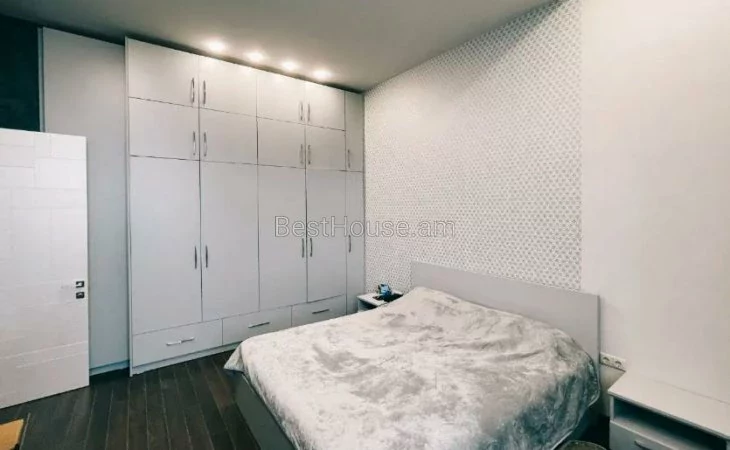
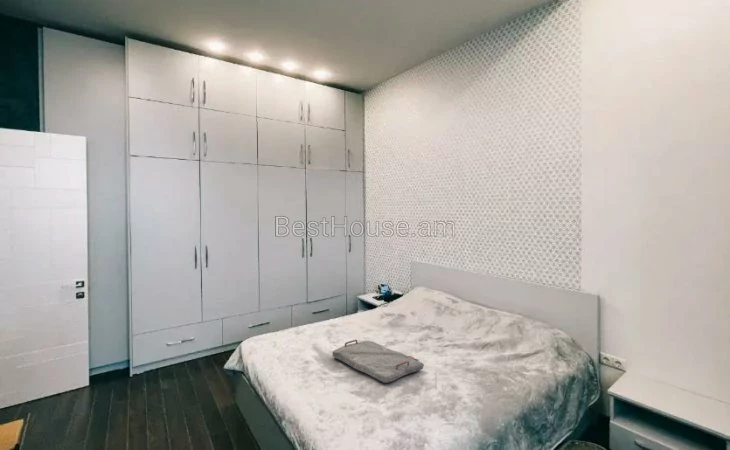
+ serving tray (379, 355)
